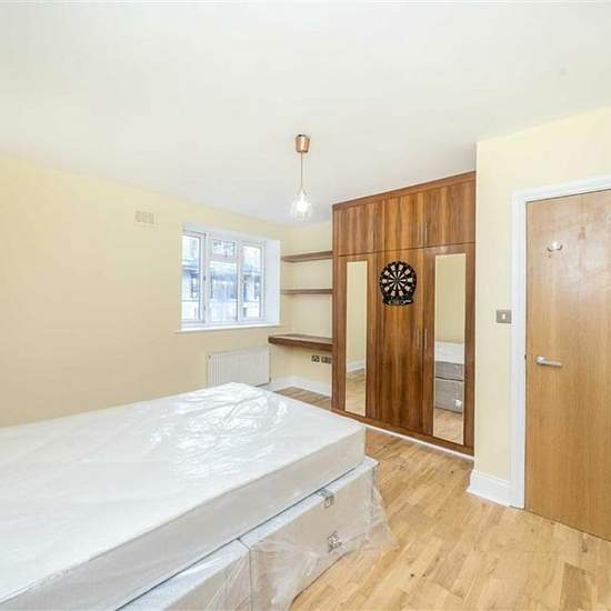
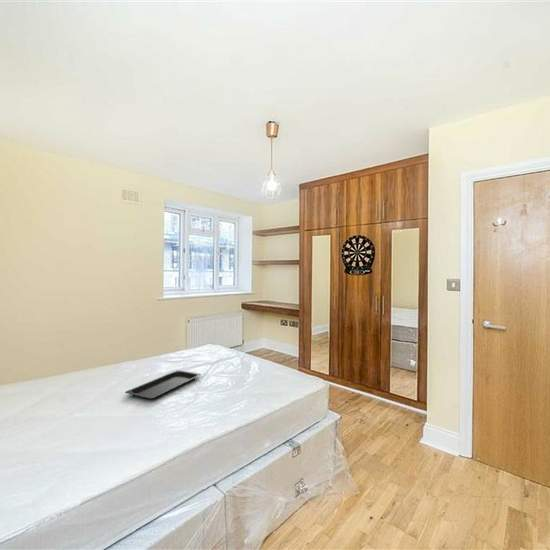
+ serving tray (166, 384)
